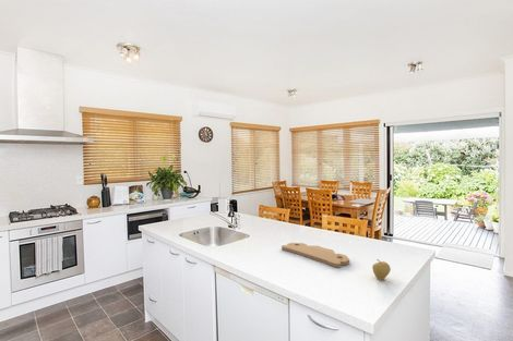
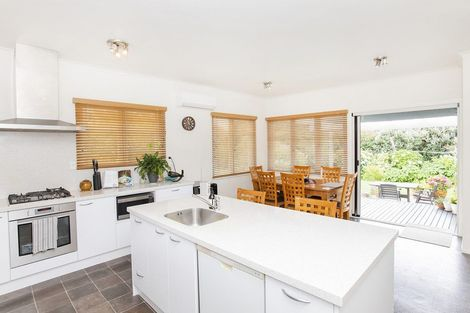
- fruit (381, 268)
- cutting board (315, 252)
